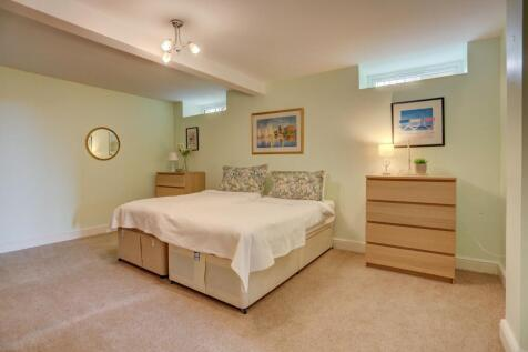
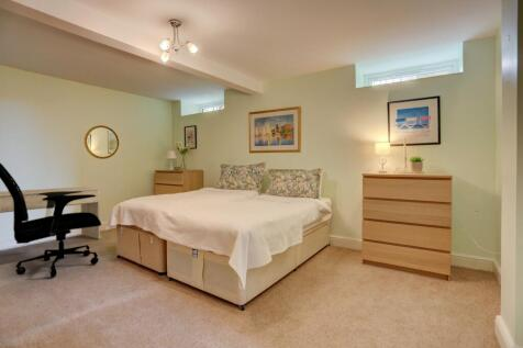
+ office chair (48, 215)
+ desk (45, 207)
